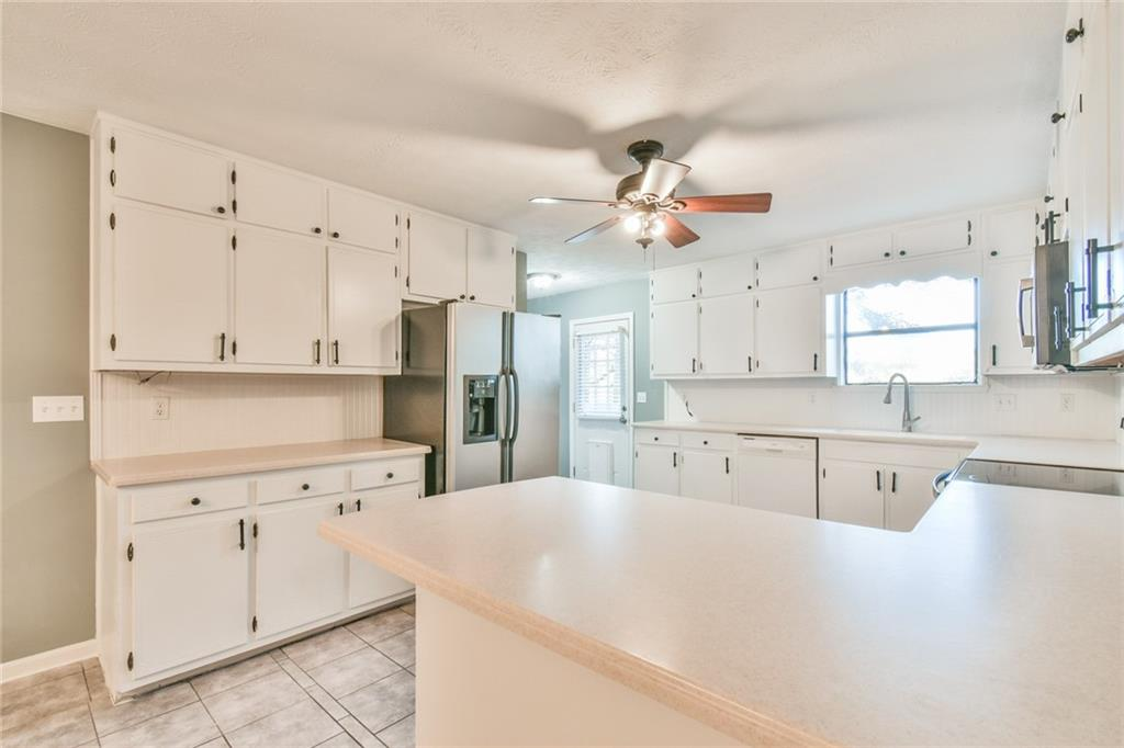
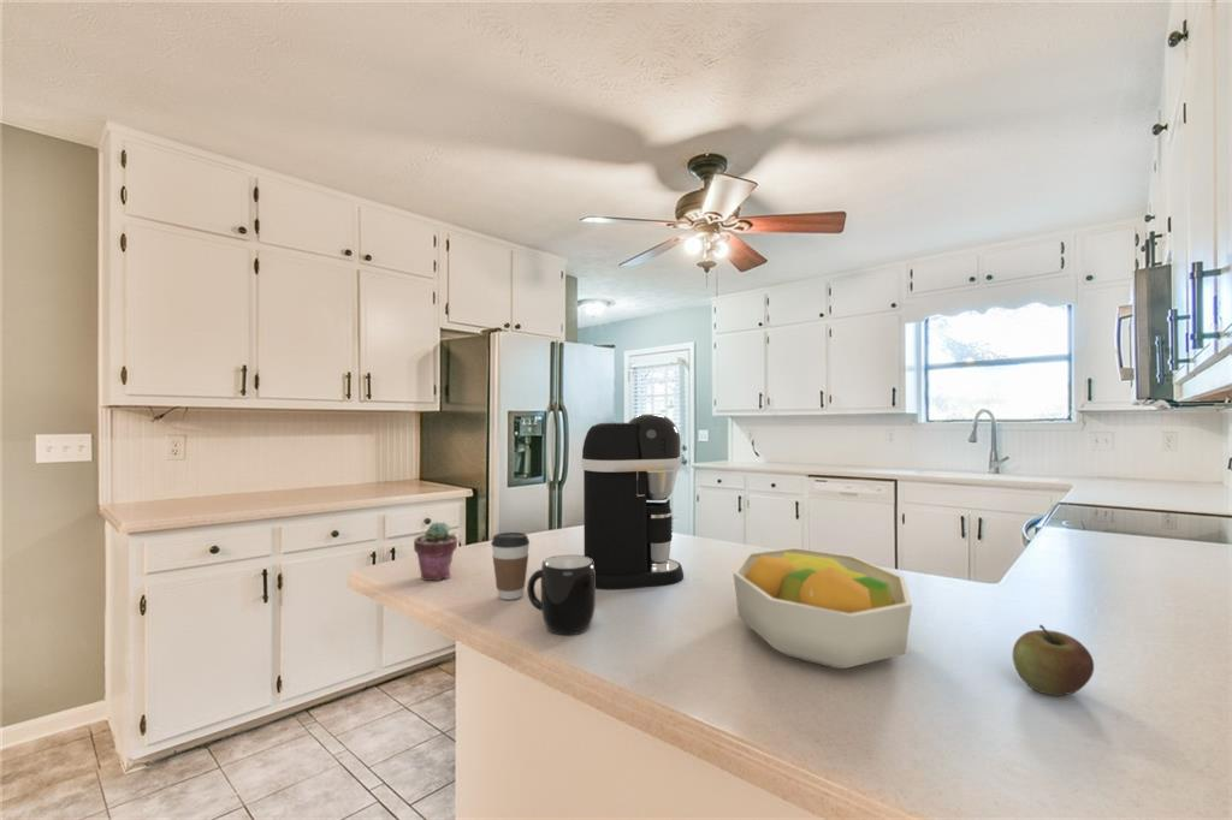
+ apple (1052, 658)
+ fruit bowl (817, 590)
+ mug (559, 593)
+ coffee cup (510, 565)
+ coffee maker (632, 495)
+ potted succulent (436, 549)
